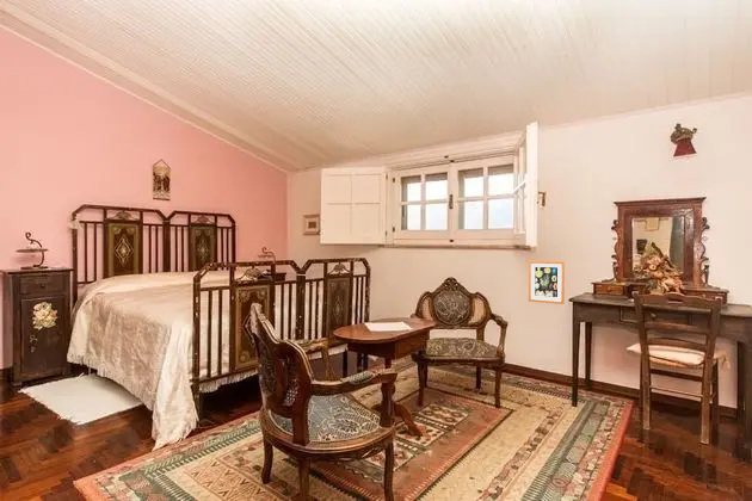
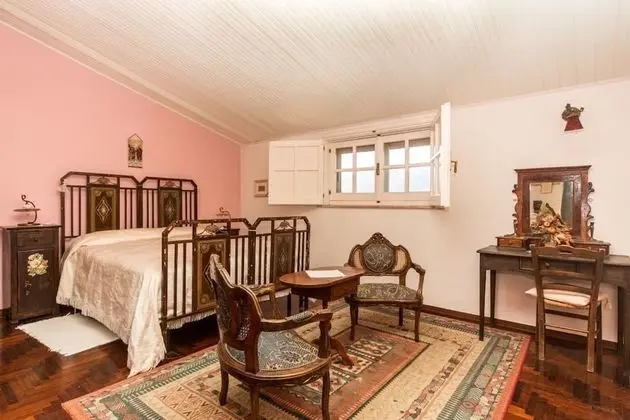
- wall art (545, 282)
